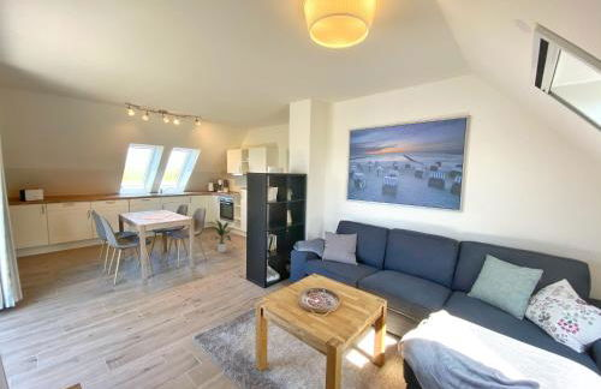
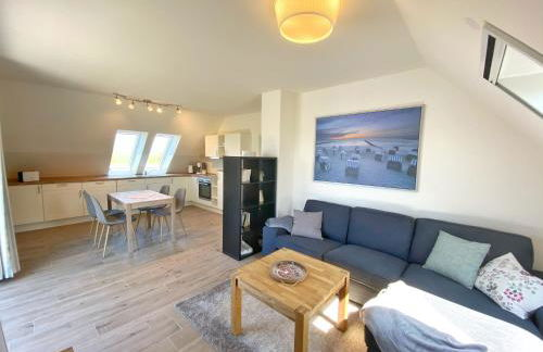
- indoor plant (222, 235)
